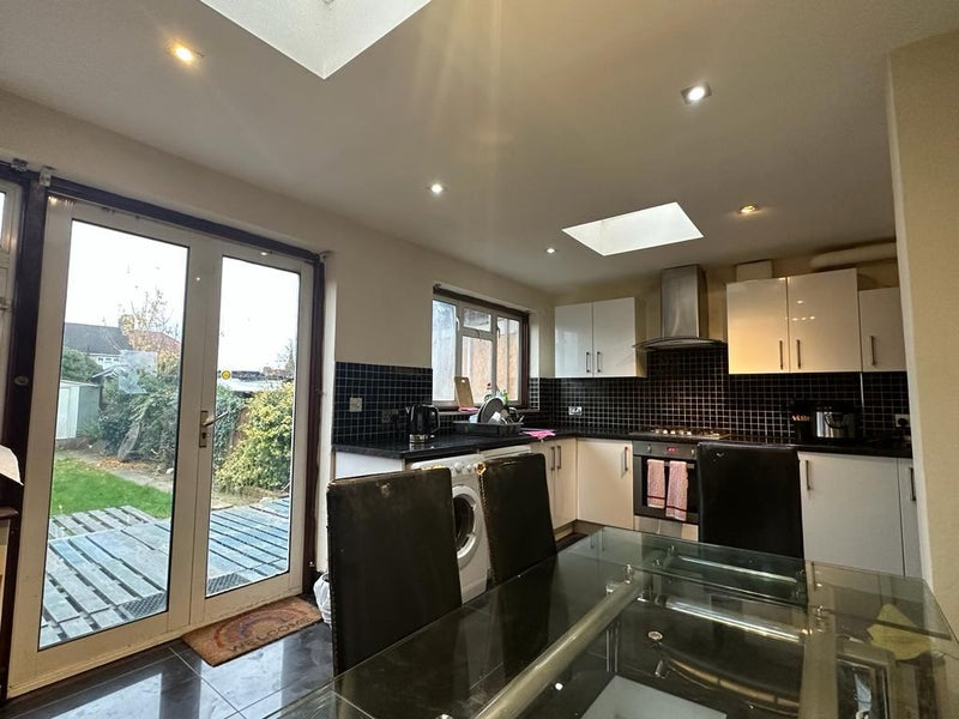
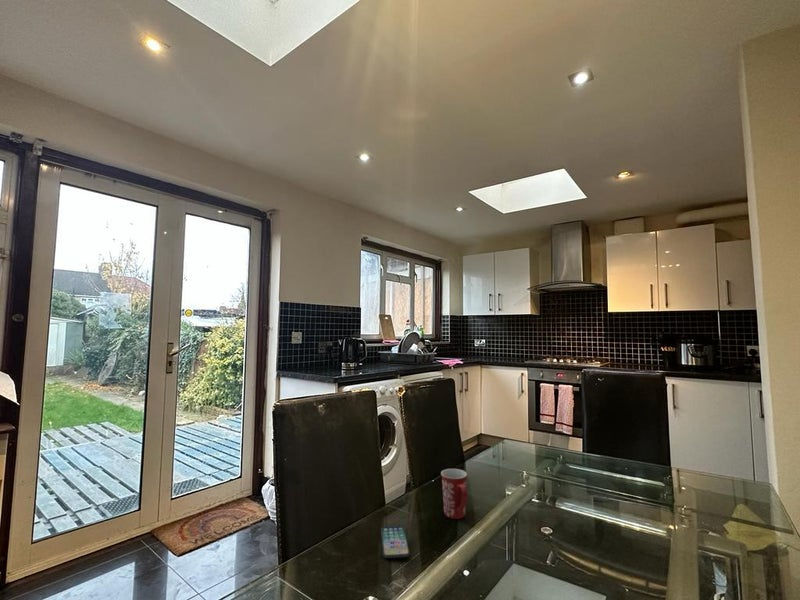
+ smartphone (394, 540)
+ mug (456, 495)
